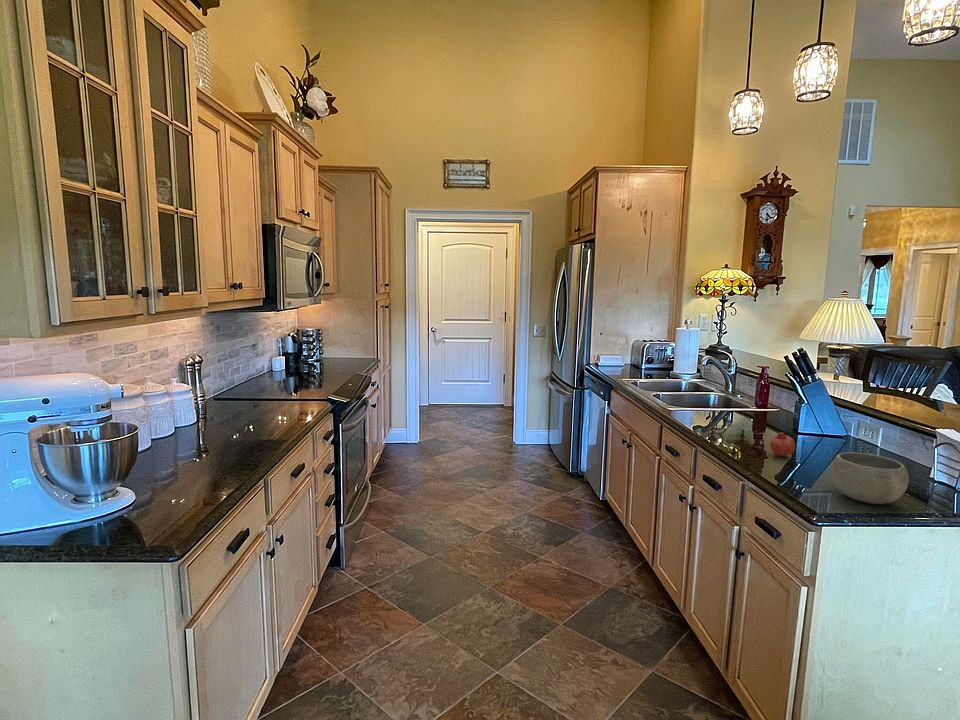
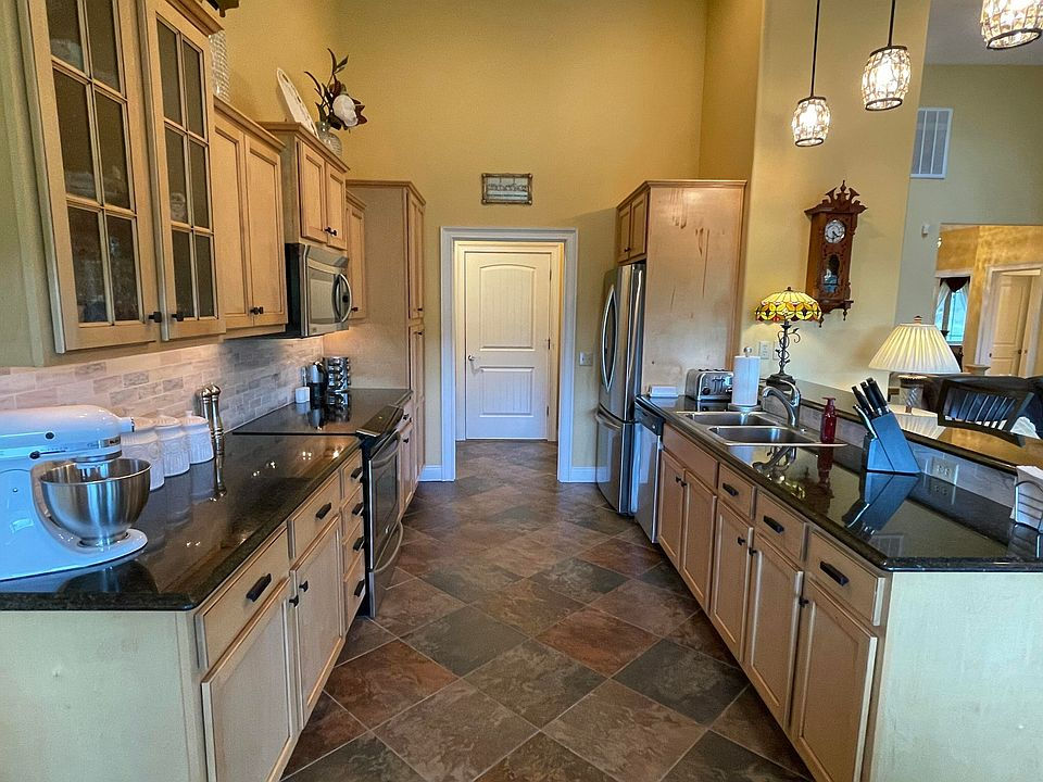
- fruit (782, 443)
- bowl (867, 479)
